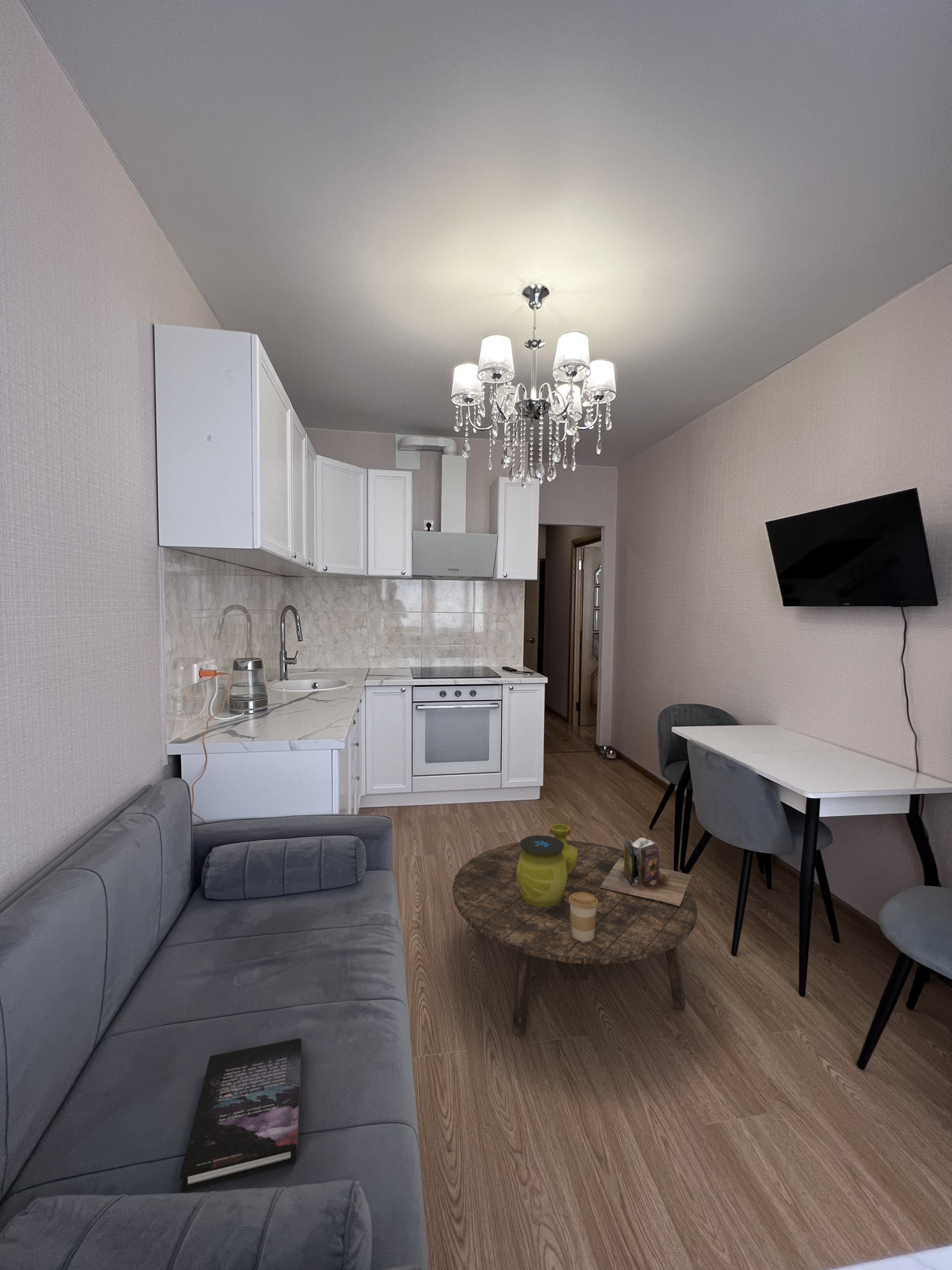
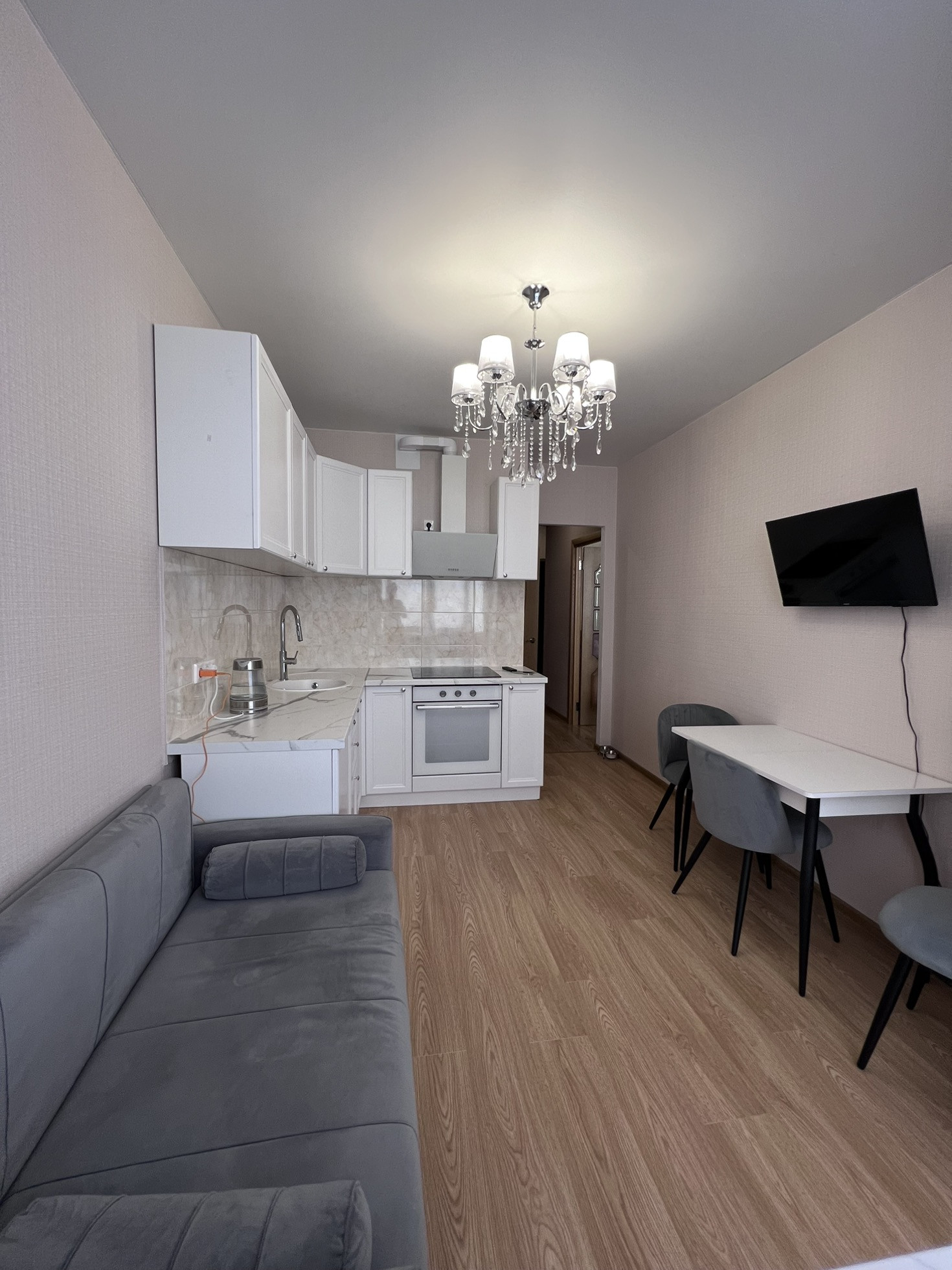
- coffee table (569, 925)
- books (647, 860)
- decorative vase (549, 861)
- coffee cup (583, 914)
- book (249, 1103)
